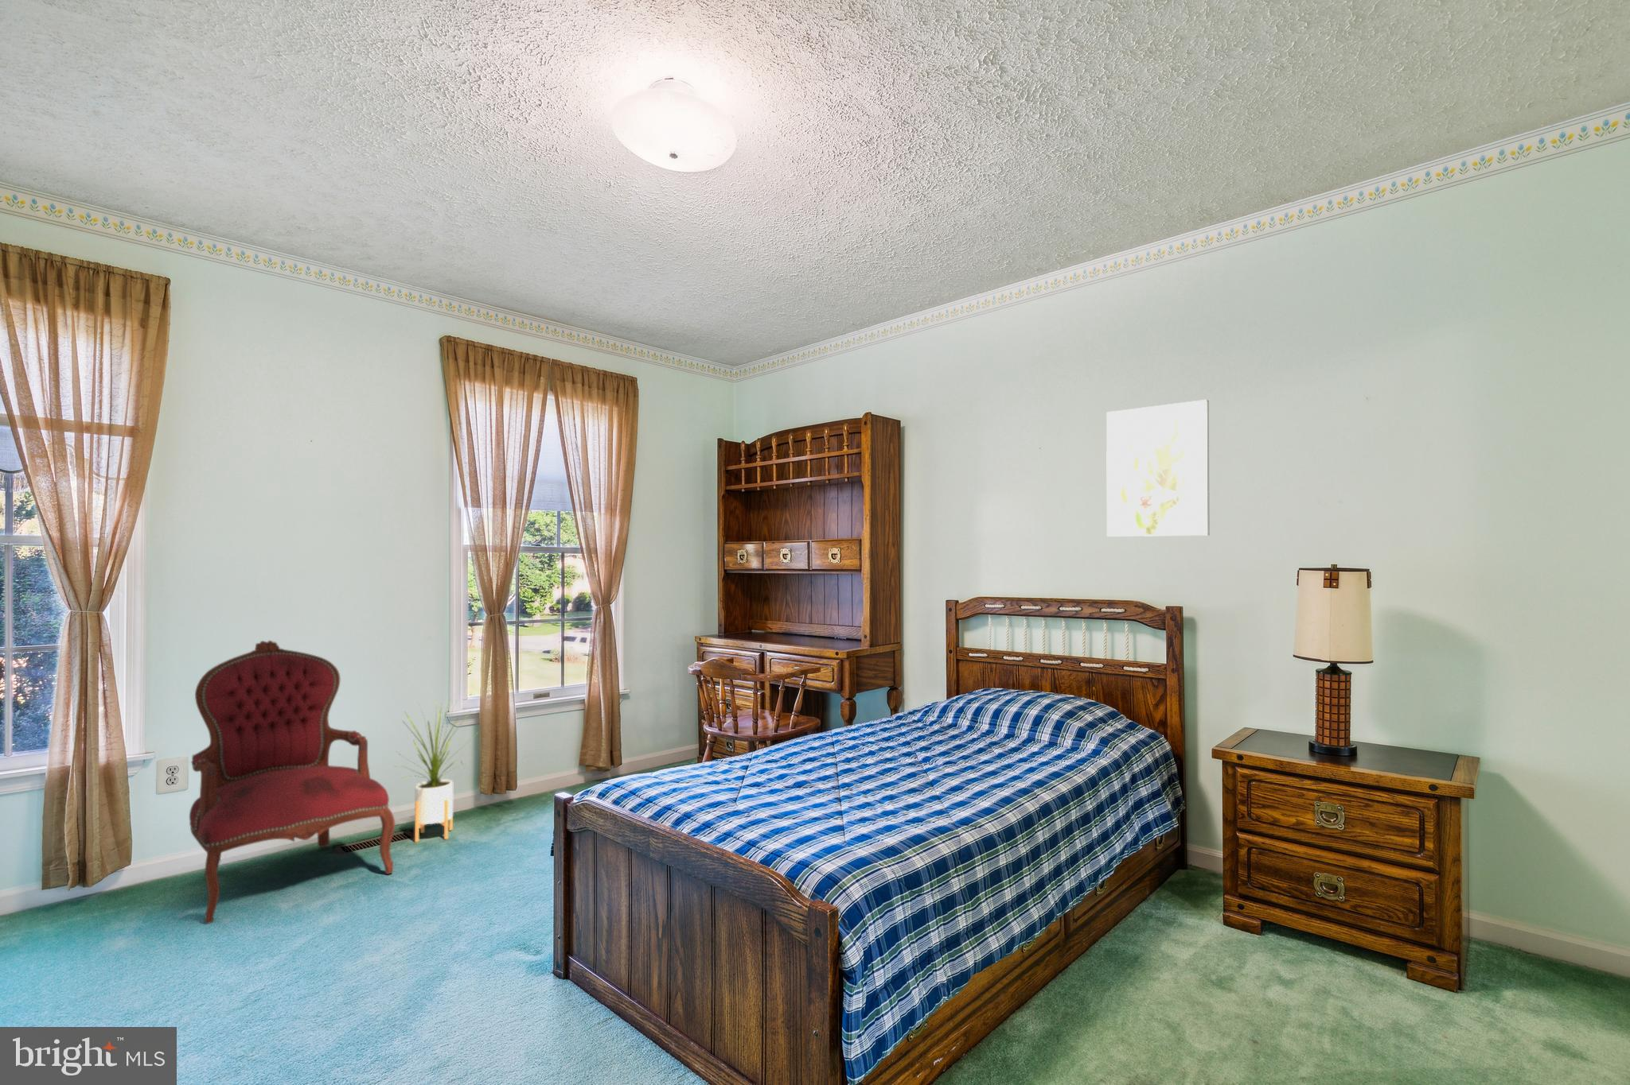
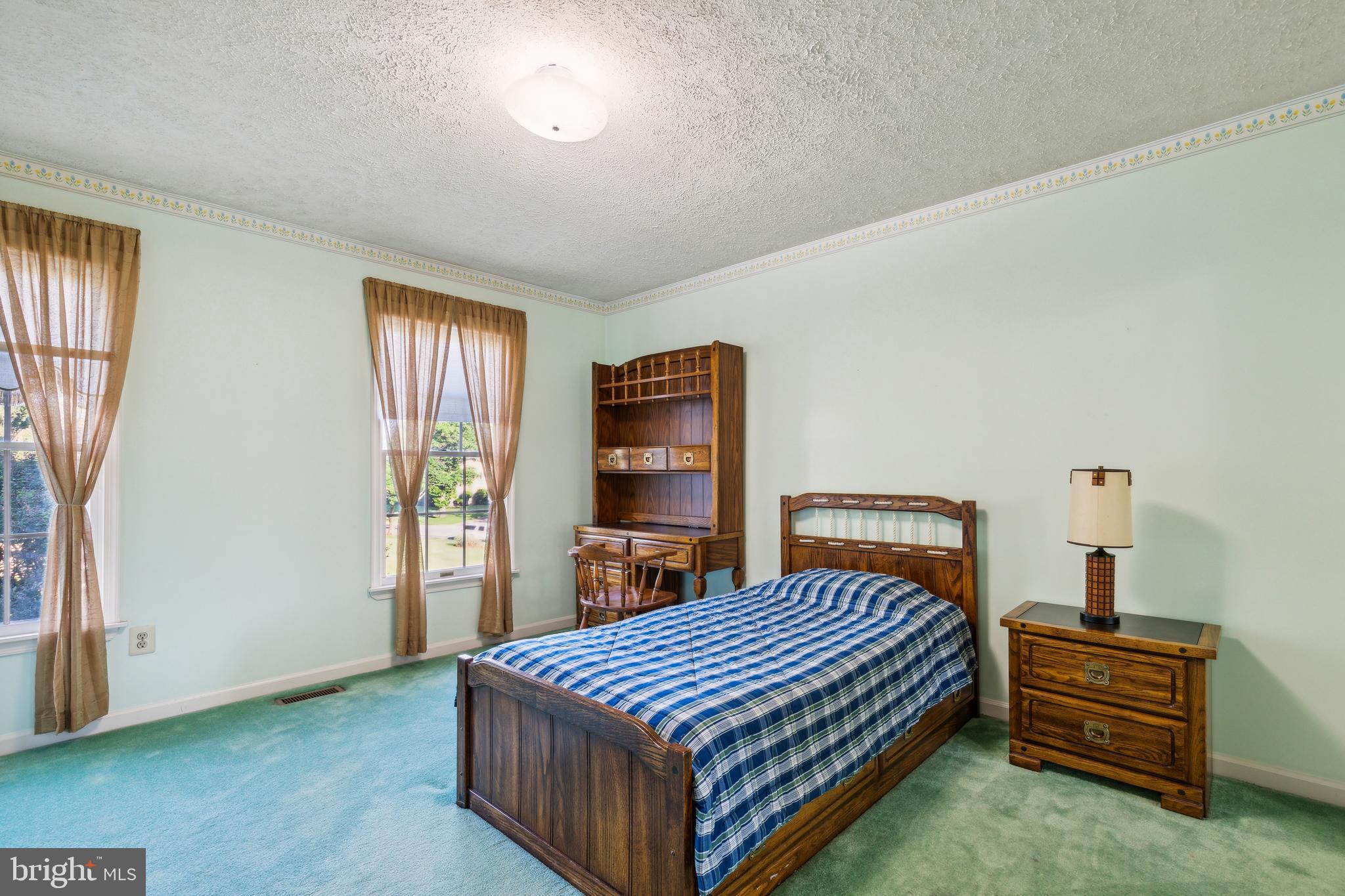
- house plant (431, 768)
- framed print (1156, 471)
- armchair (285, 760)
